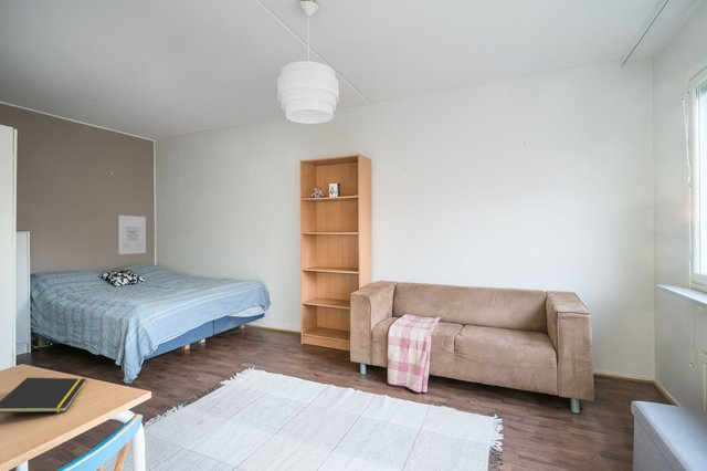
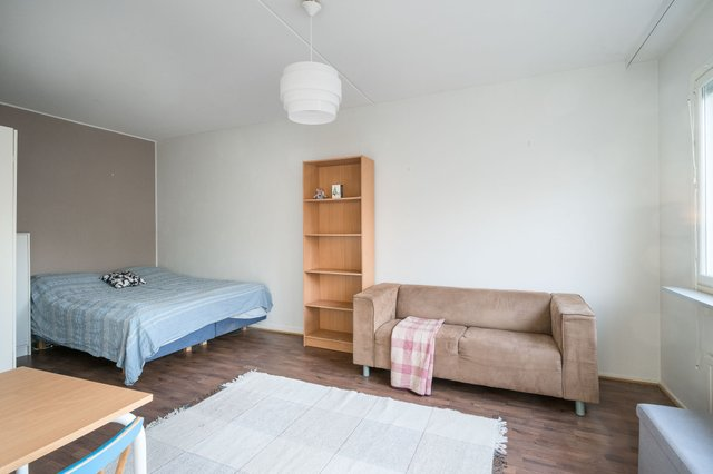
- notepad (44, 394)
- wall art (133, 234)
